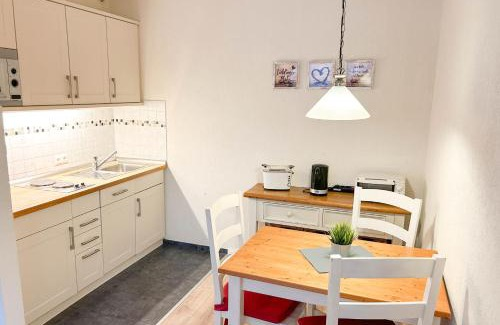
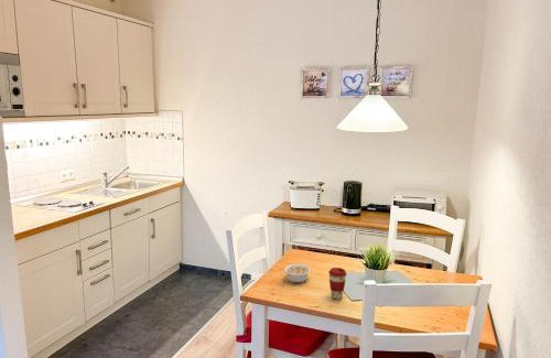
+ legume (296, 273)
+ coffee cup (337, 283)
